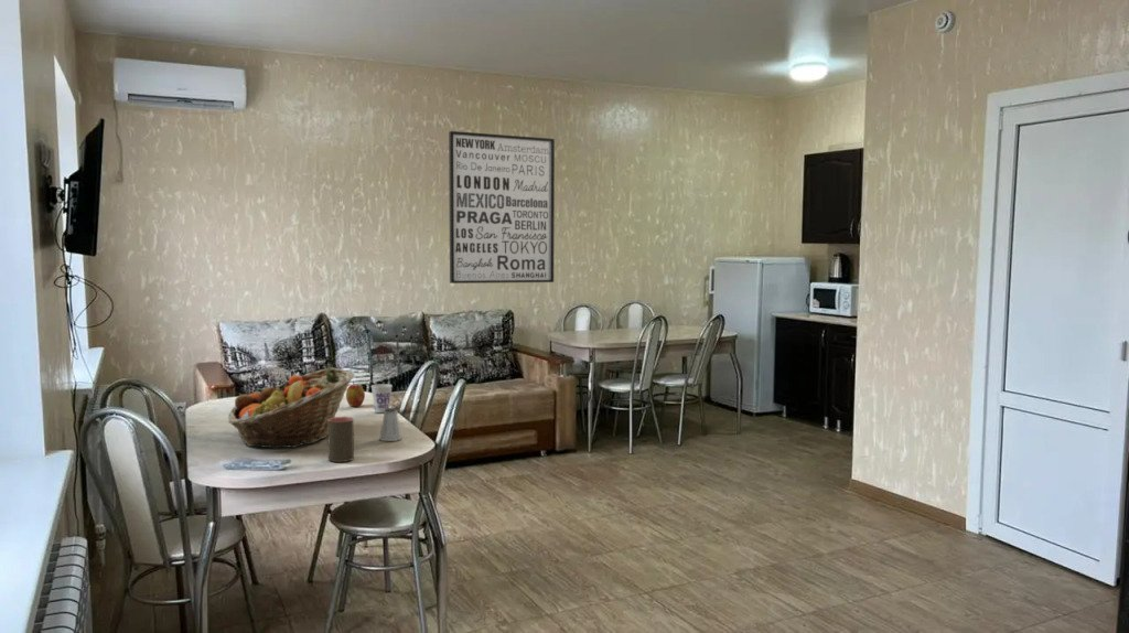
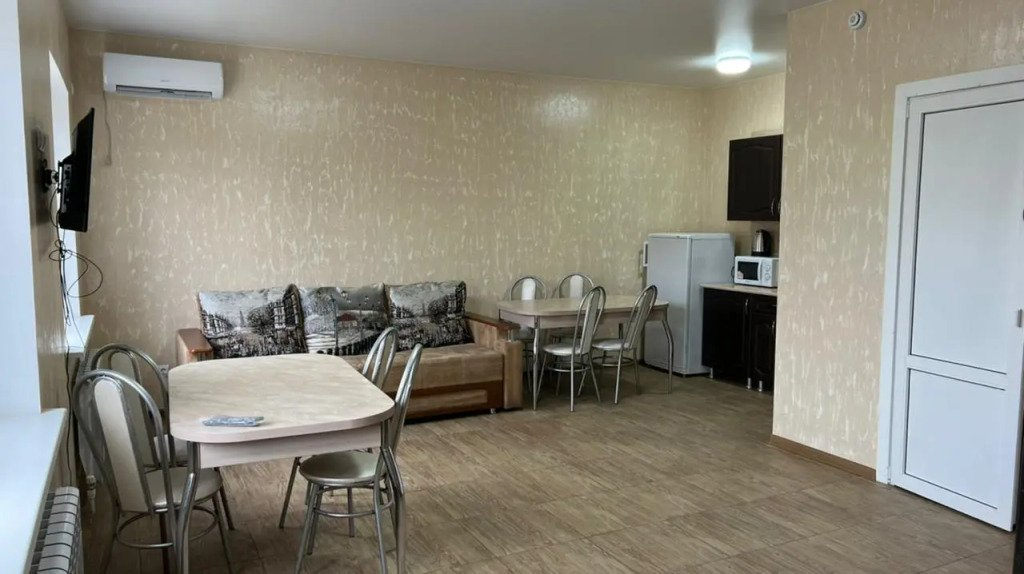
- saltshaker (390, 423)
- cup (341, 439)
- cup (381, 398)
- fruit basket (291, 405)
- wall art (503, 210)
- apple (355, 393)
